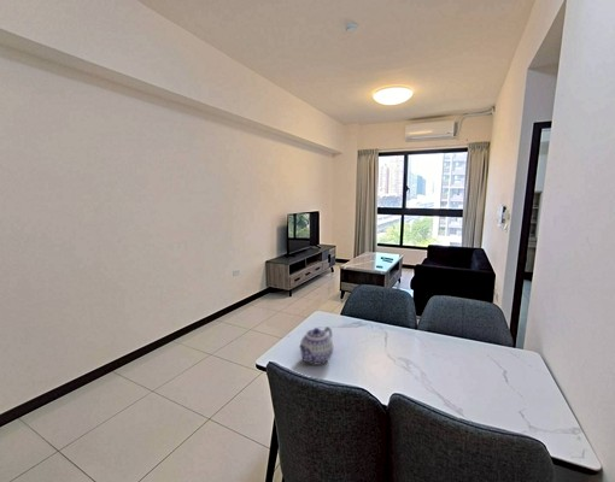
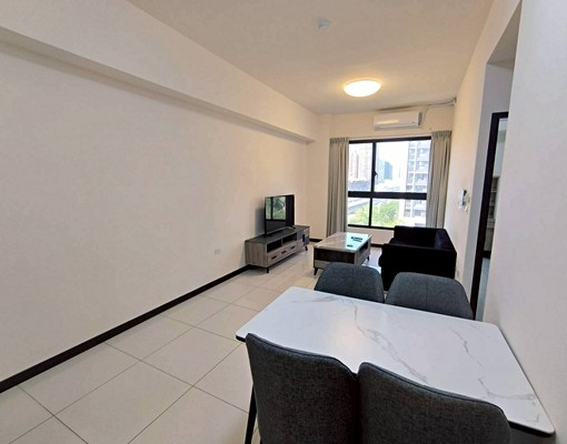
- teapot (316, 343)
